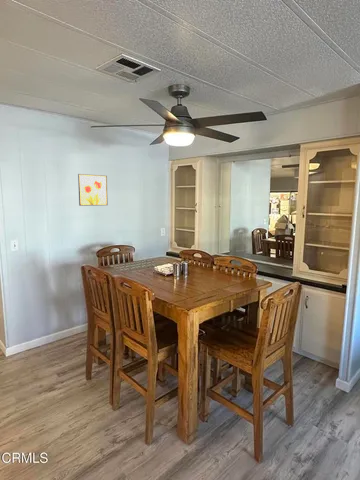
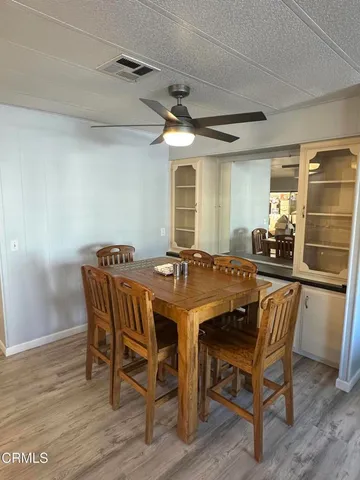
- wall art (93, 190)
